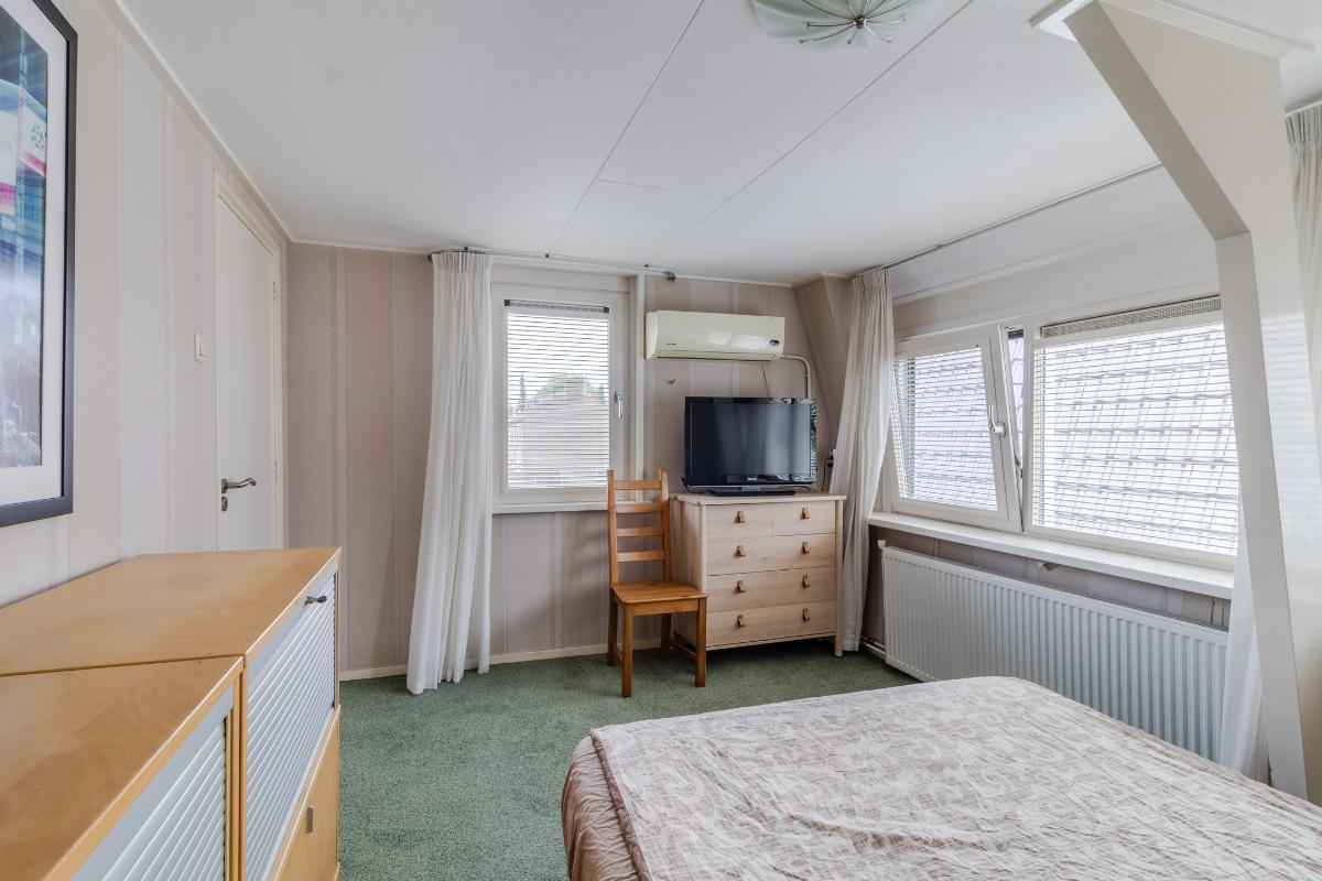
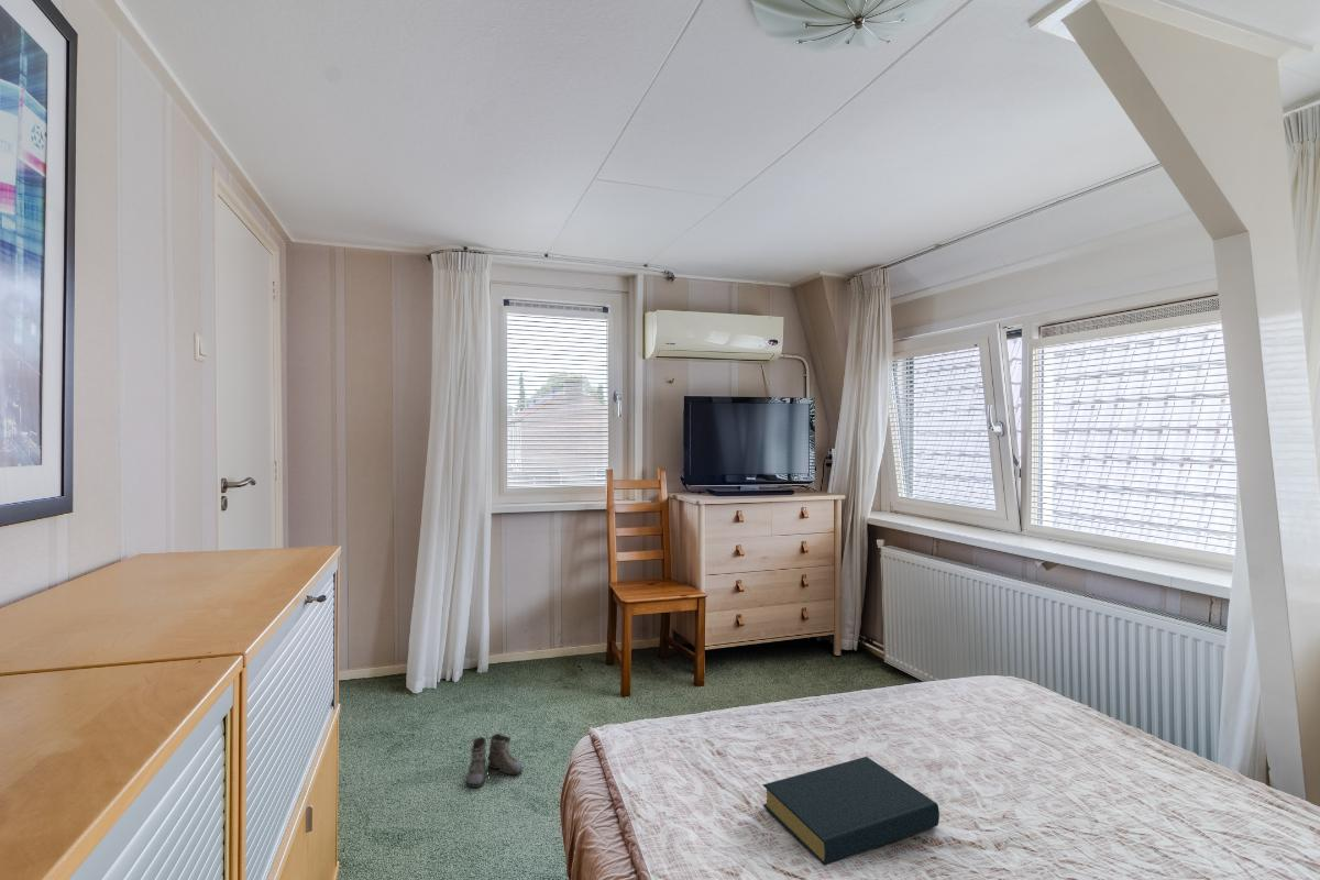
+ boots (490, 757)
+ hardback book (848, 805)
